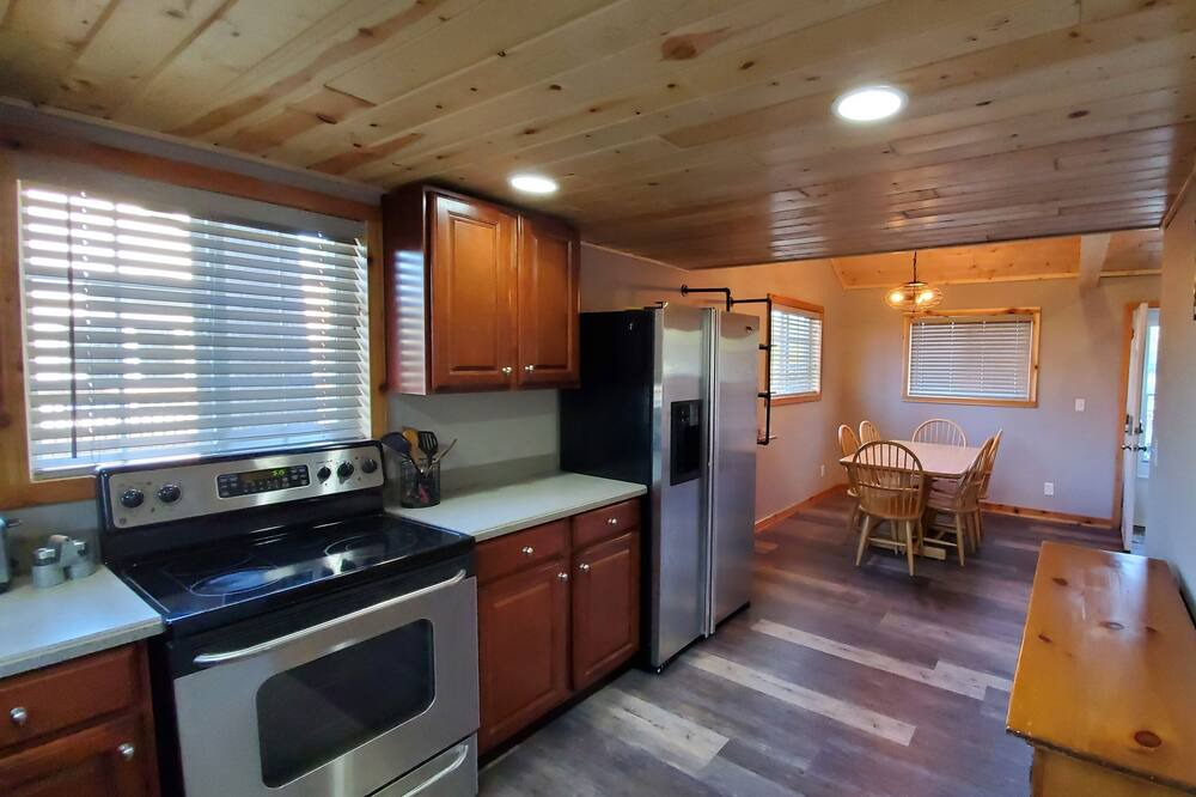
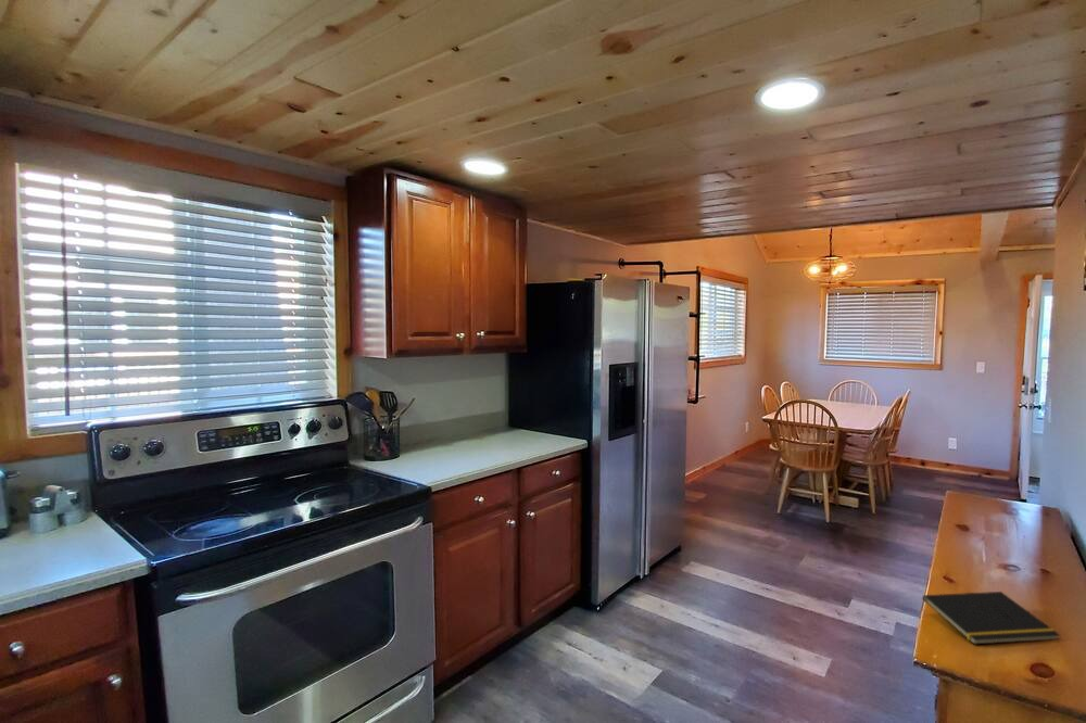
+ notepad (987, 616)
